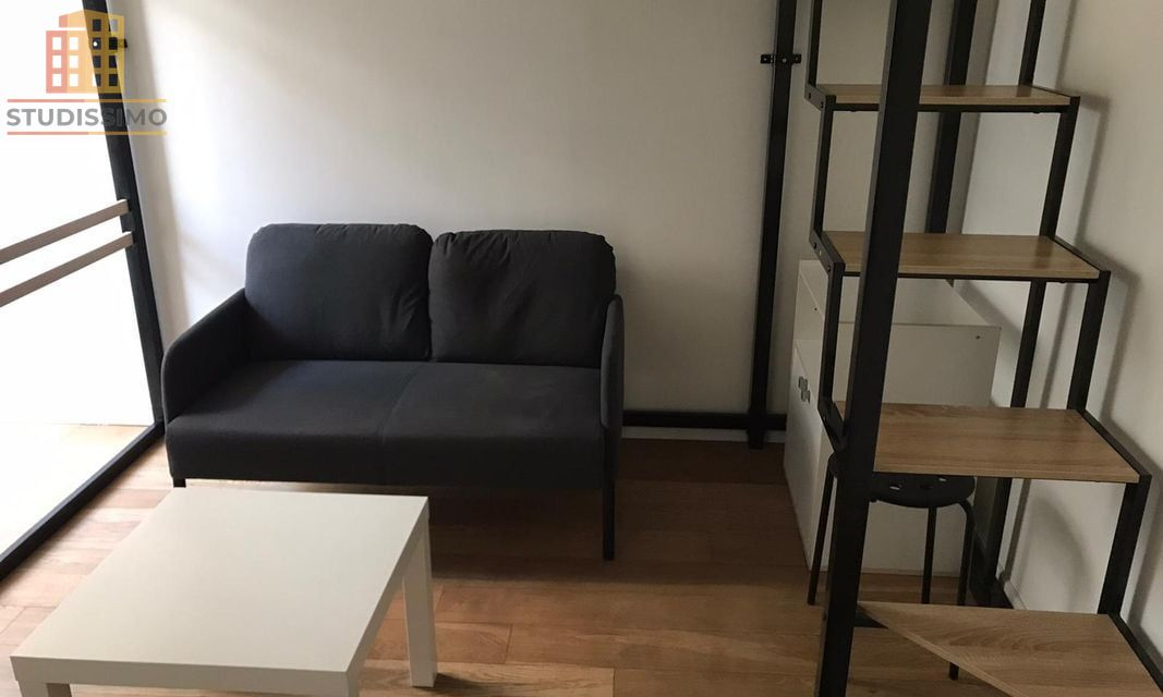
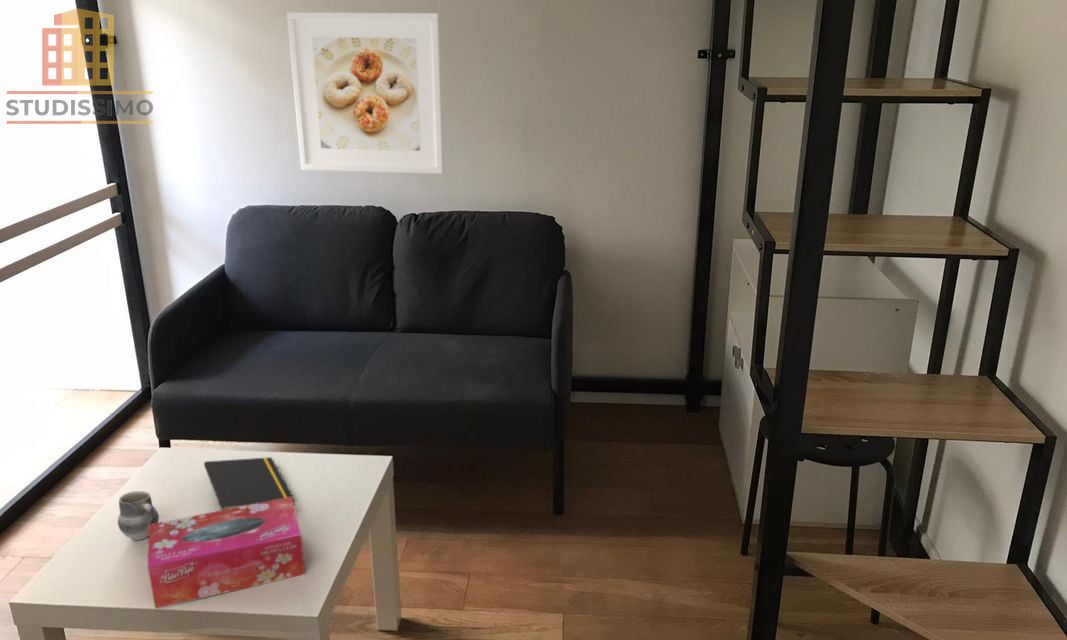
+ notepad (248, 482)
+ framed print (367, 94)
+ cup (139, 516)
+ tissue box (227, 549)
